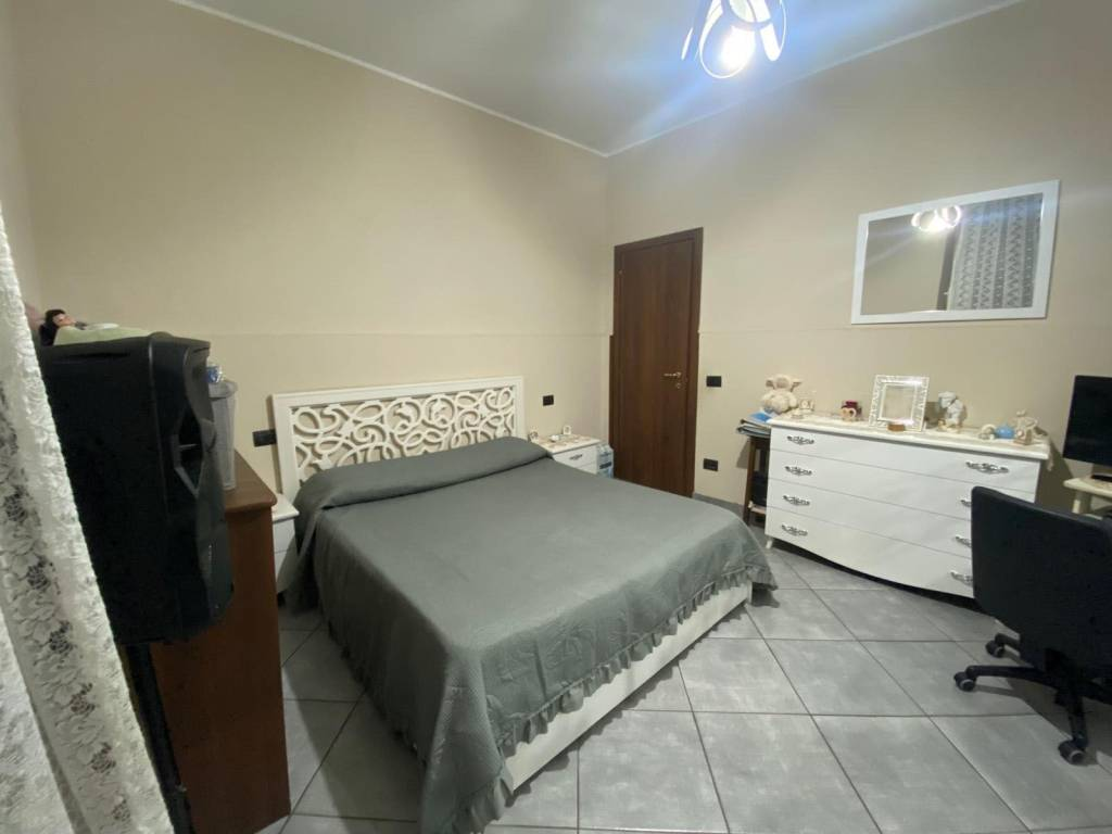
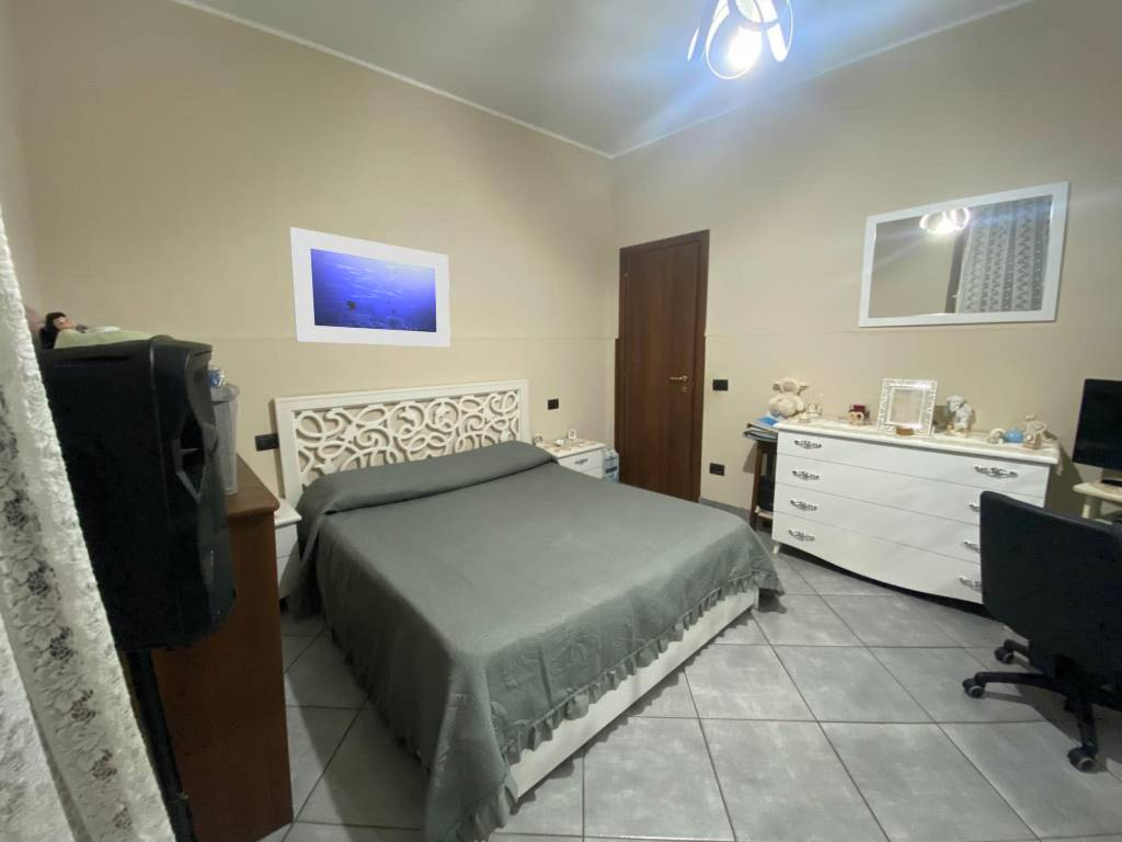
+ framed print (379, 294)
